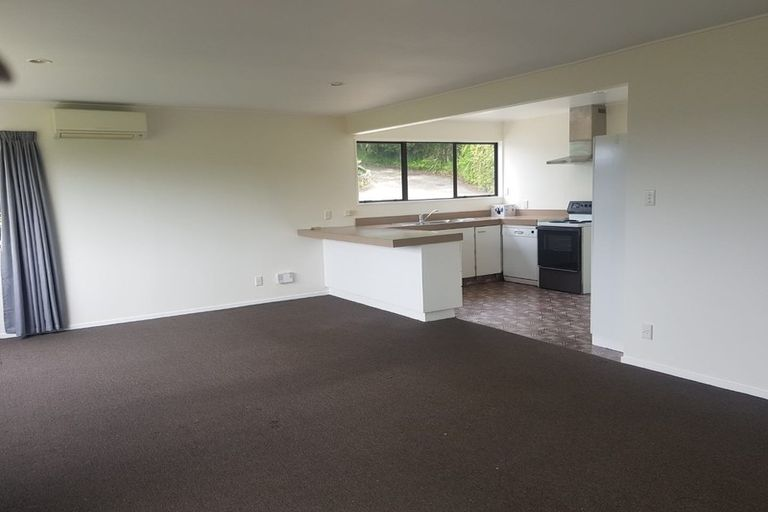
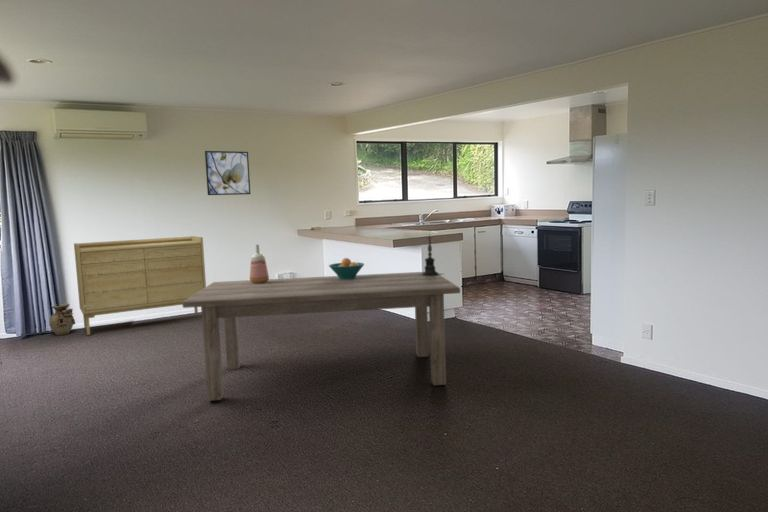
+ dining table (321, 312)
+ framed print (228, 173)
+ candle holder (429, 252)
+ fruit bowl (346, 268)
+ sideboard (143, 282)
+ vase (62, 319)
+ vase (258, 263)
